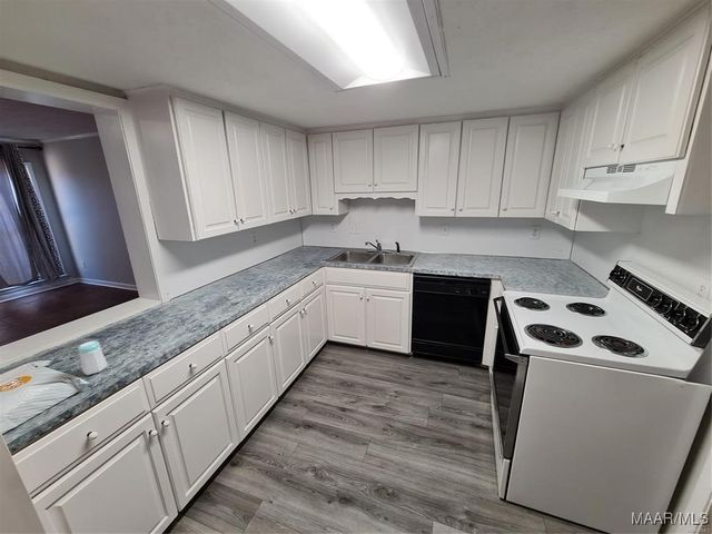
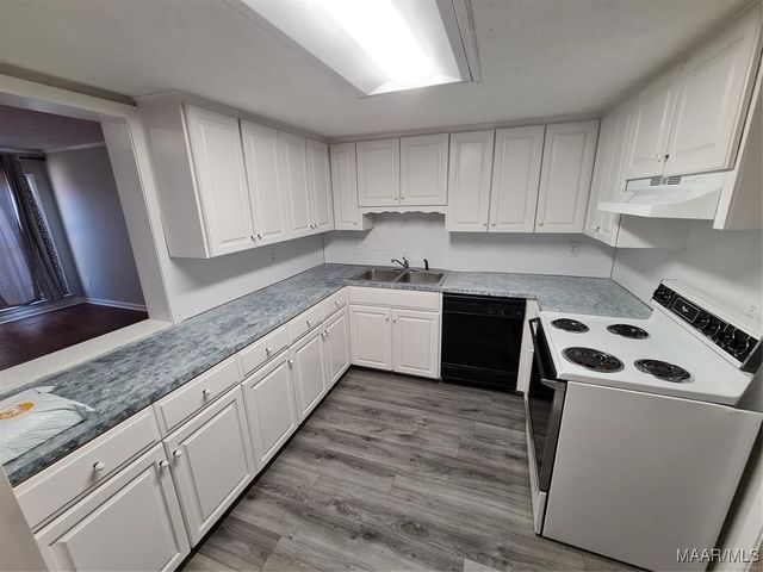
- salt shaker (91, 357)
